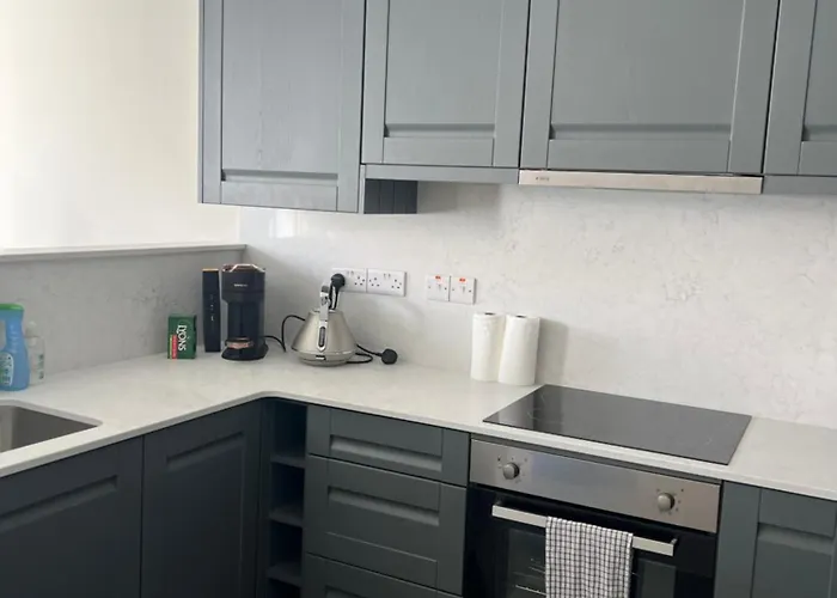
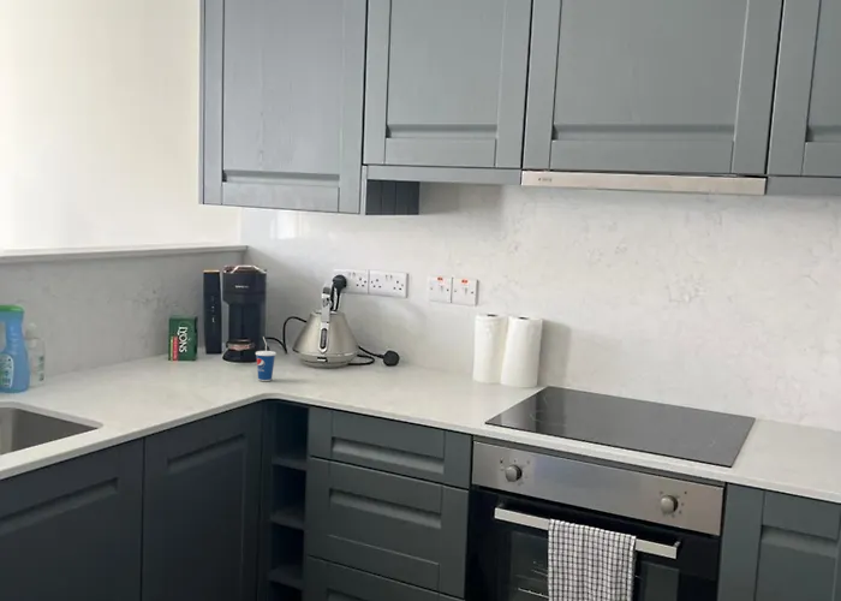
+ cup (266, 358)
